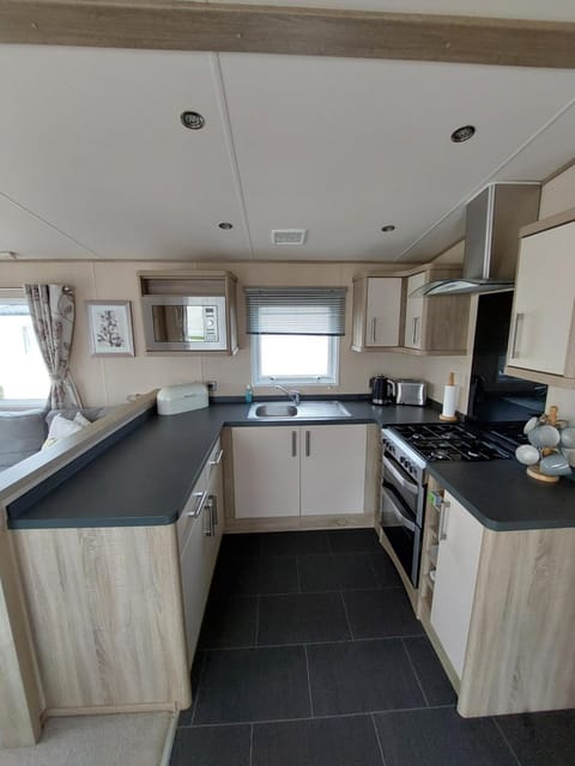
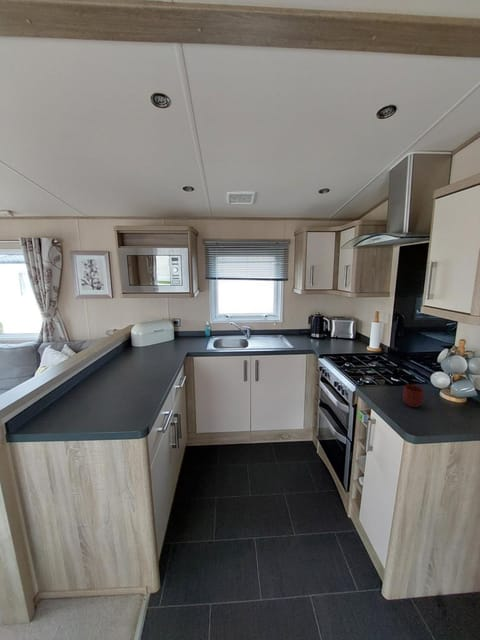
+ mug (411, 394)
